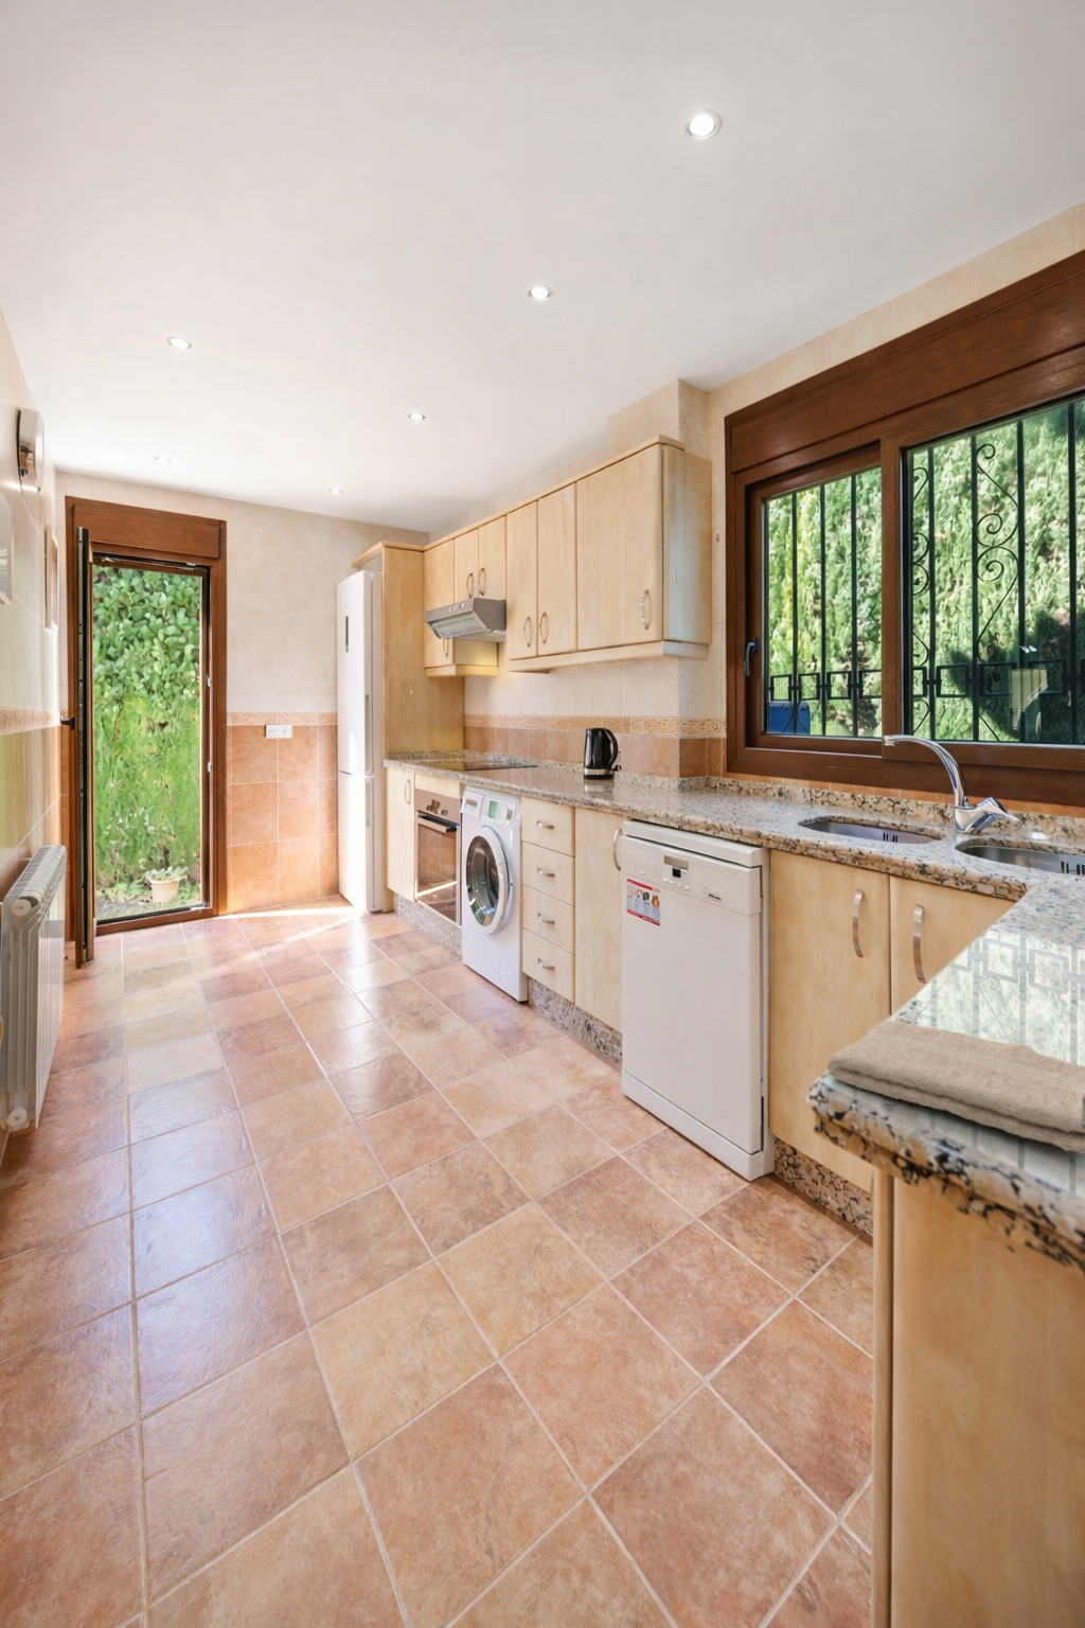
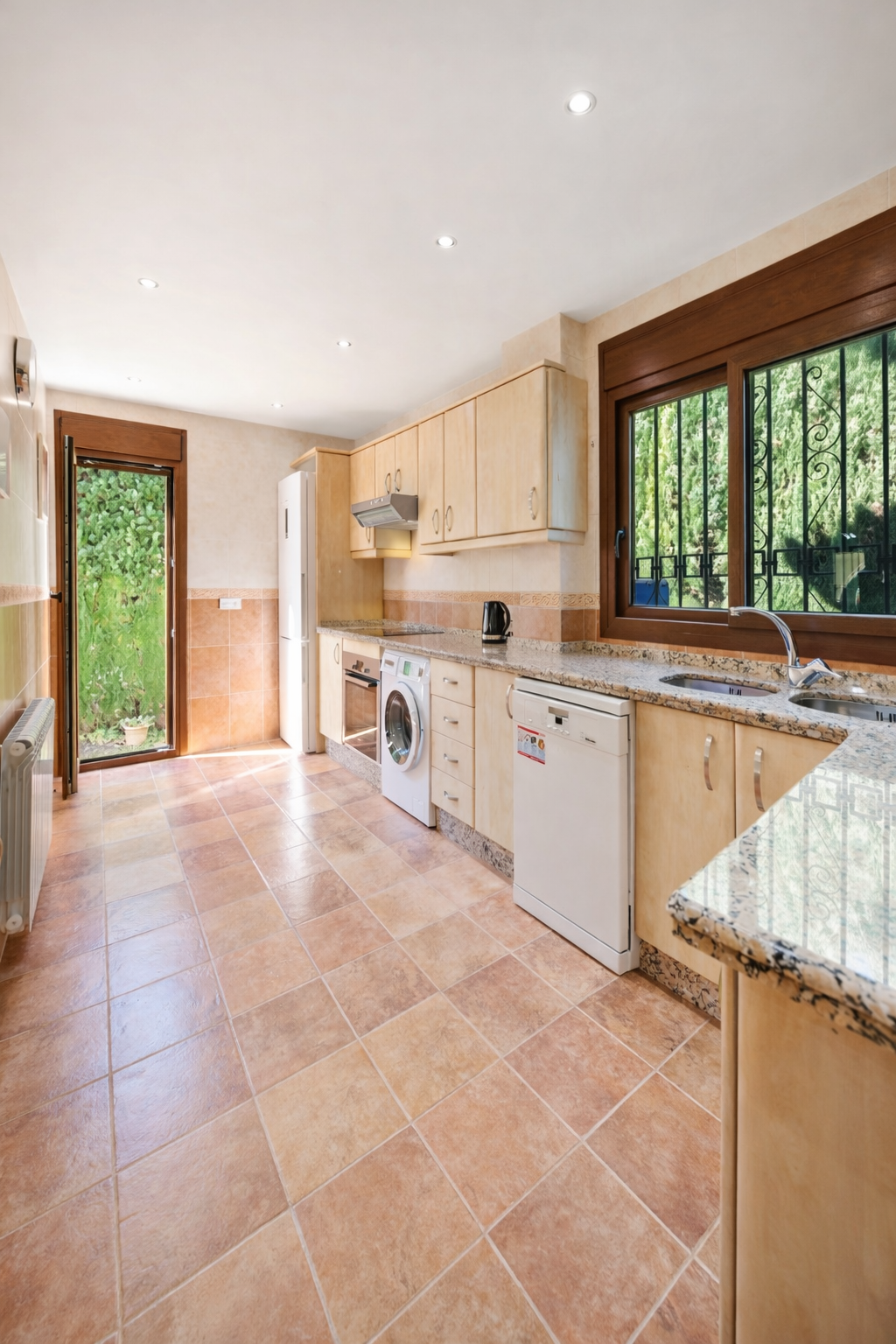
- washcloth (965, 1073)
